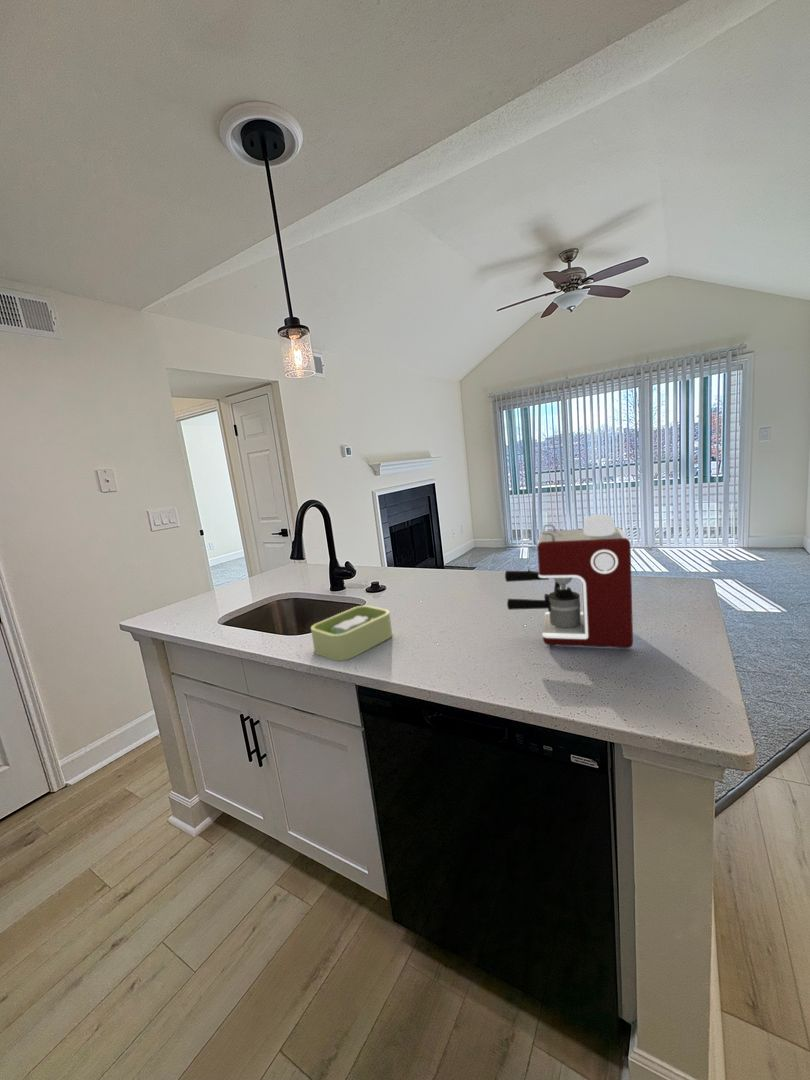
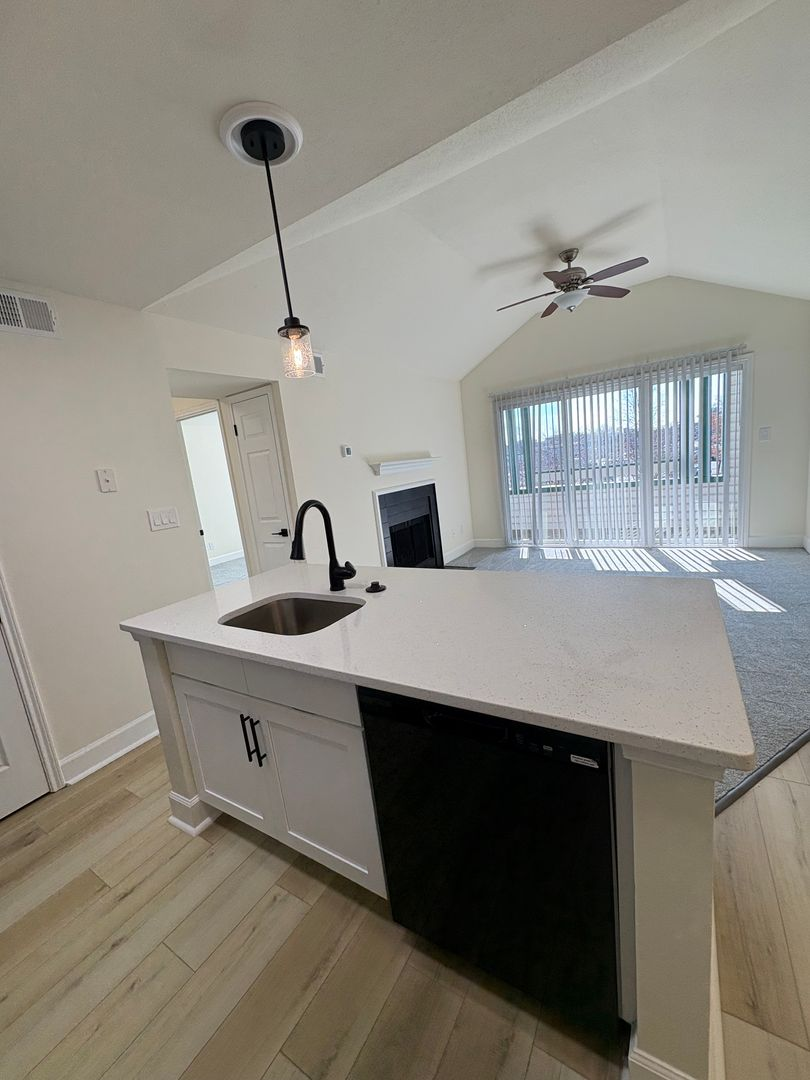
- coffee maker (563, 577)
- soap dish (347, 629)
